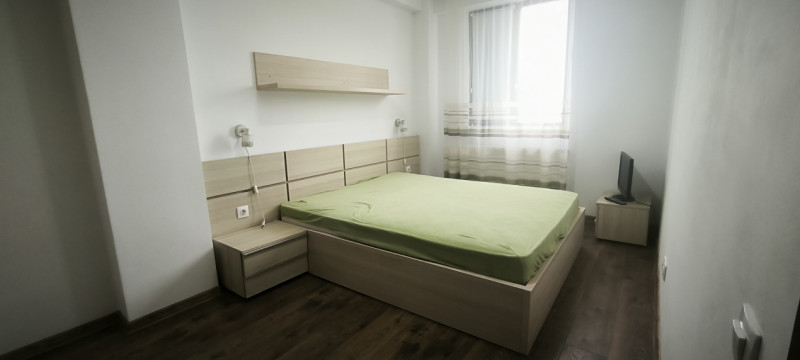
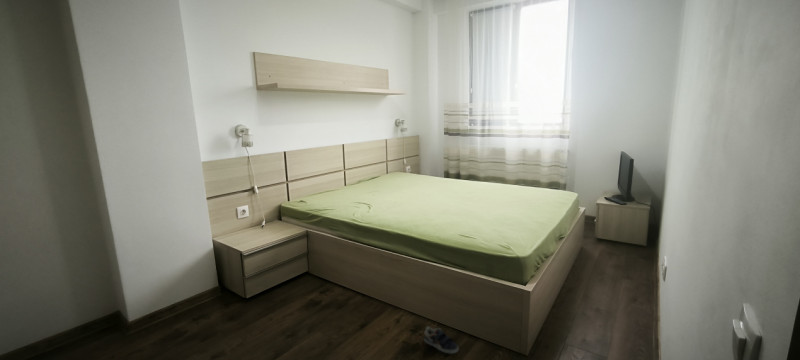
+ sneaker (440, 339)
